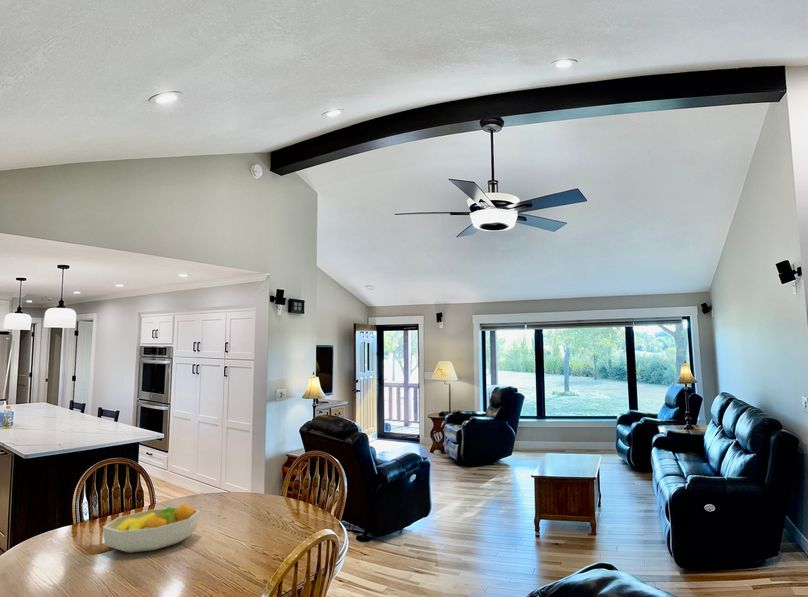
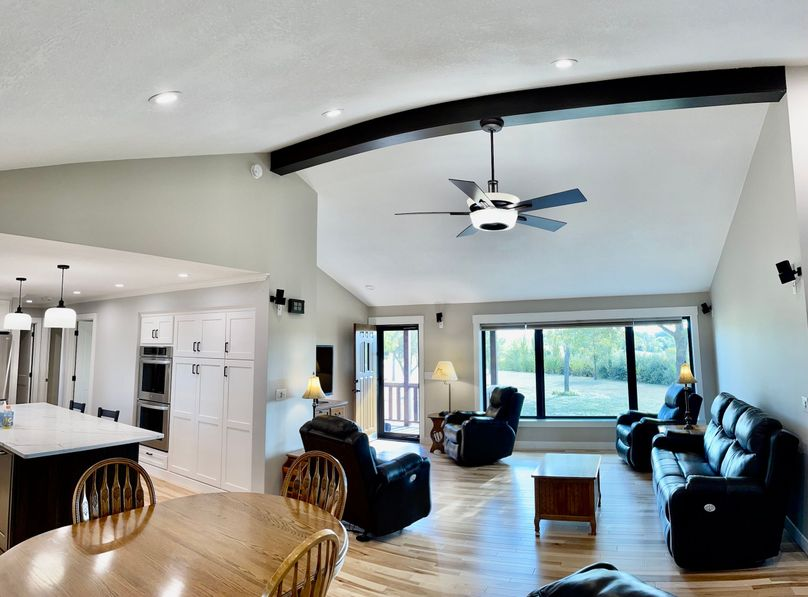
- fruit bowl (153, 524)
